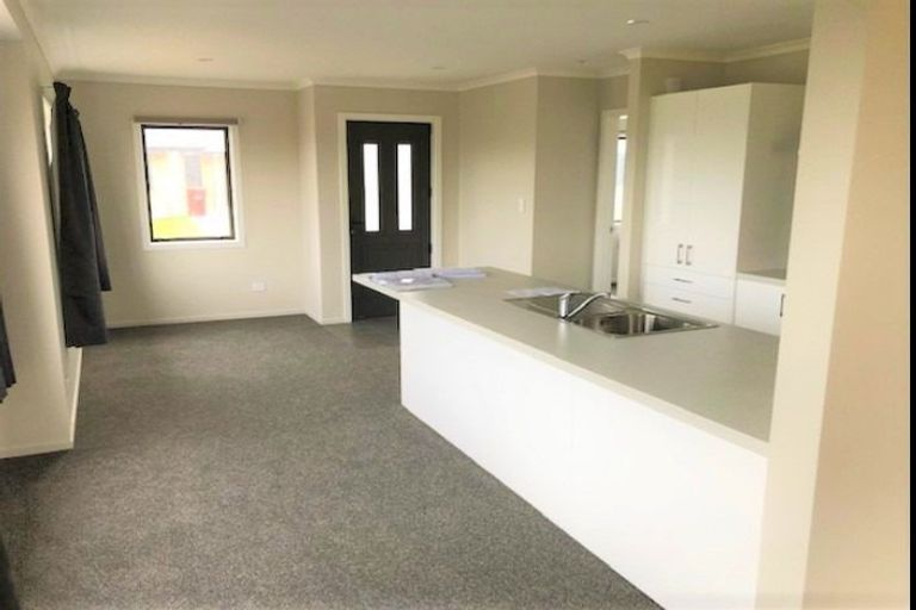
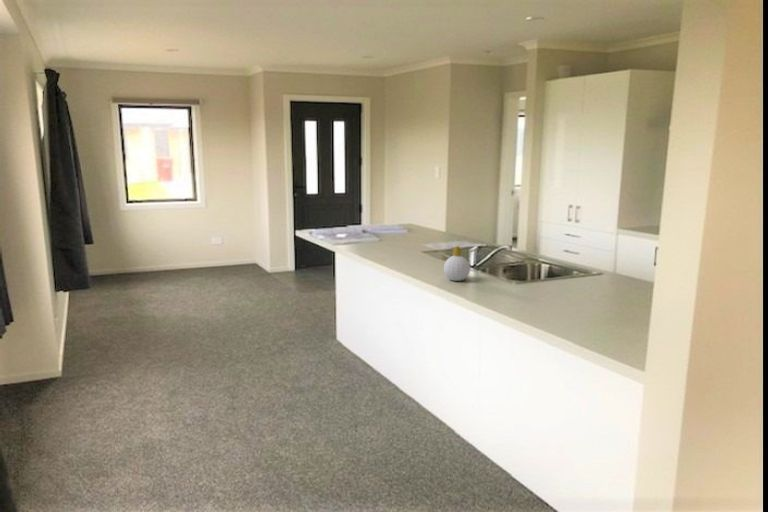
+ soap bottle (457, 262)
